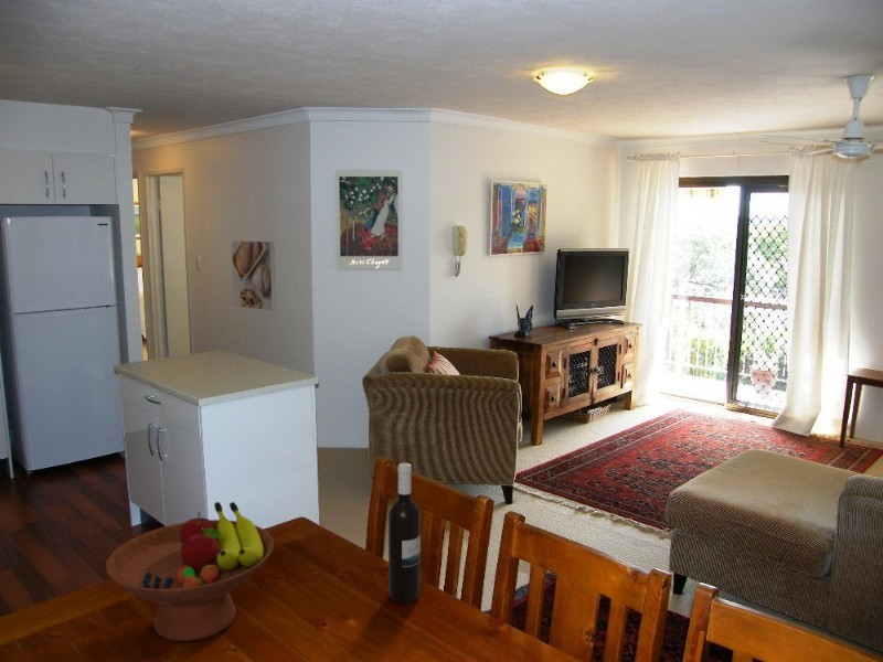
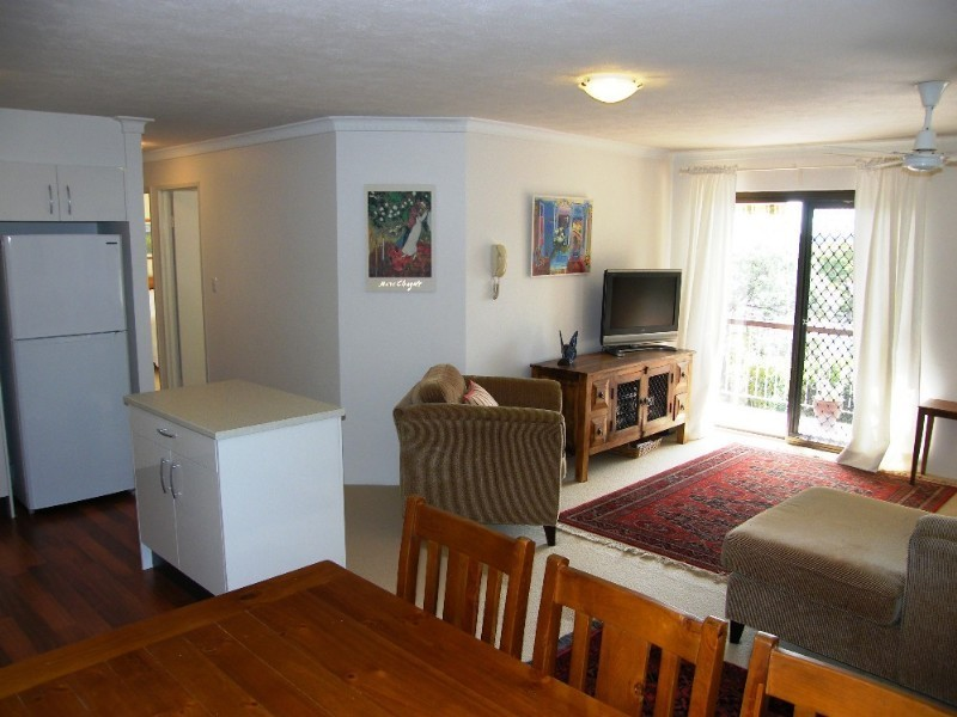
- wine bottle (404, 531)
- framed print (253, 275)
- fruit bowl (193, 573)
